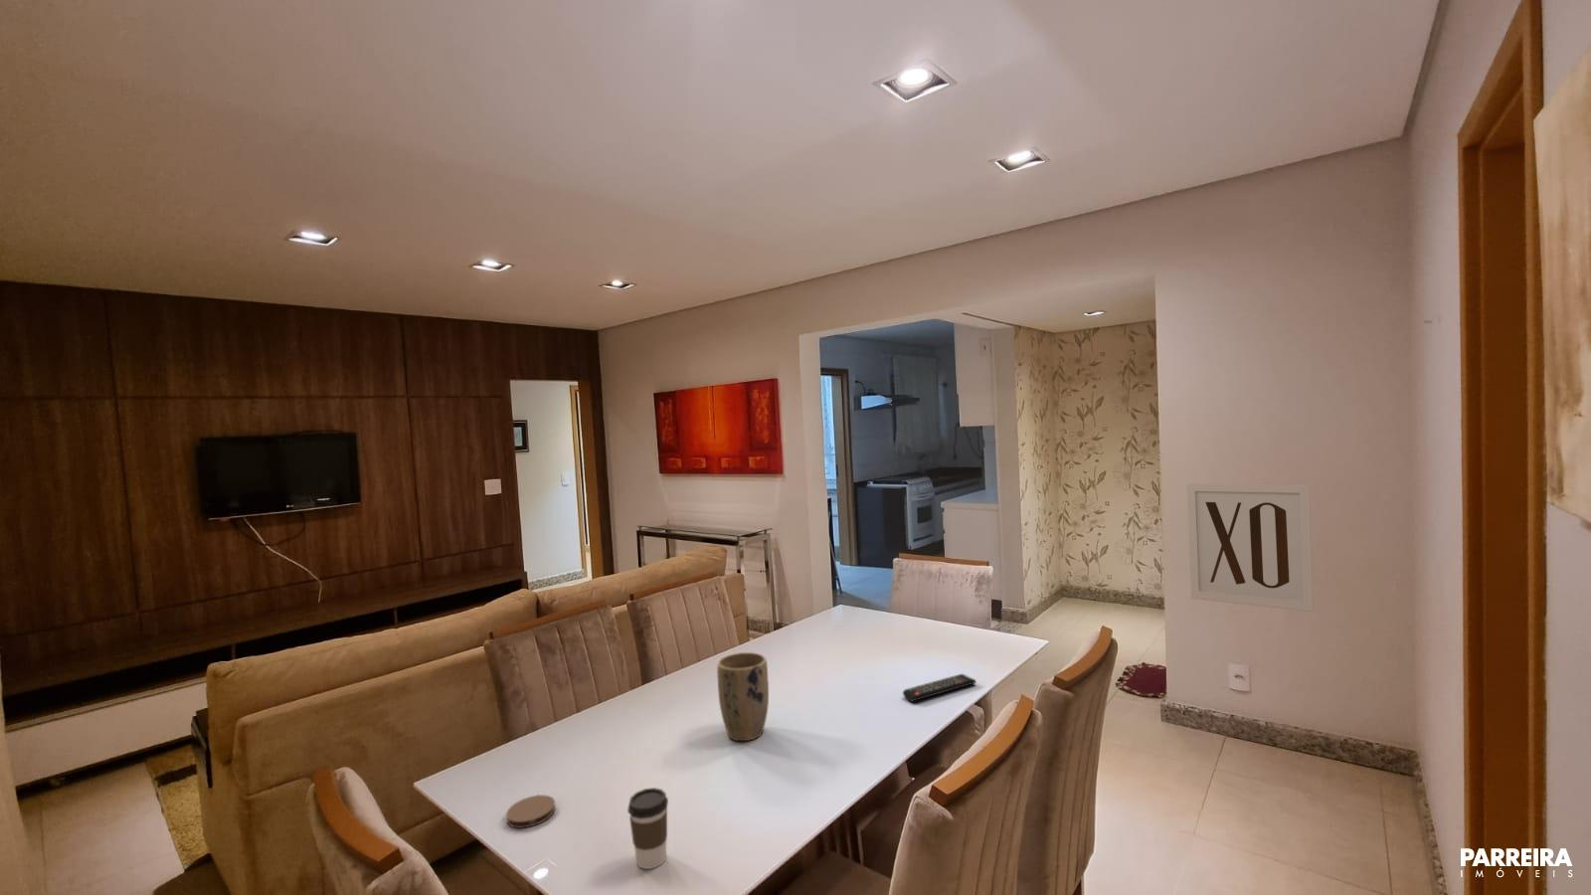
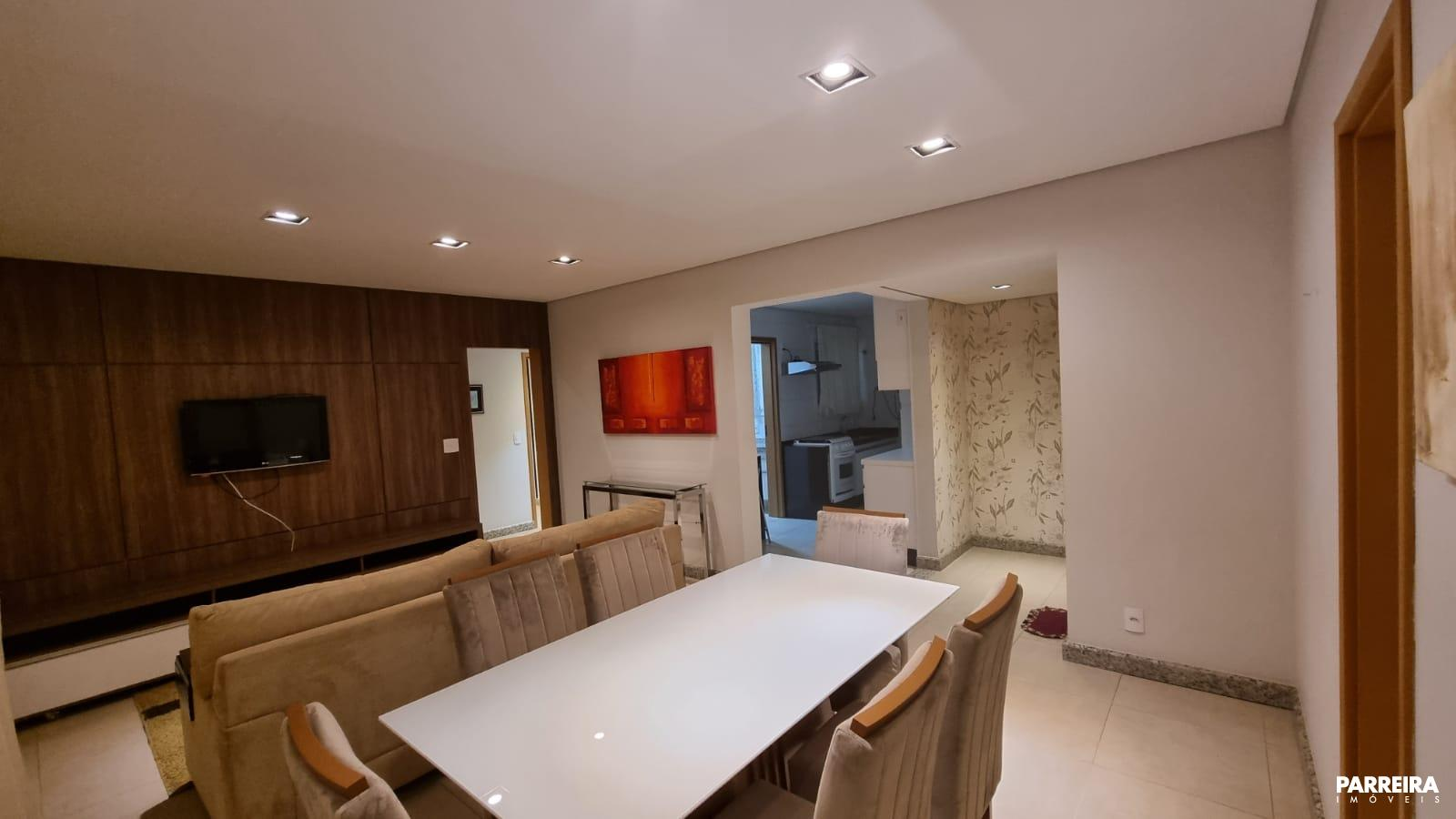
- plant pot (744, 696)
- remote control (940, 687)
- wall art (1247, 544)
- coffee cup (649, 828)
- coaster (531, 811)
